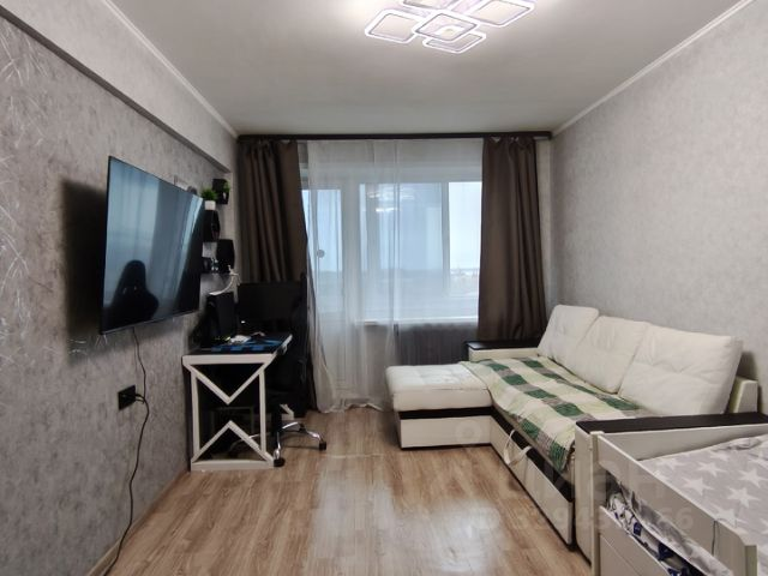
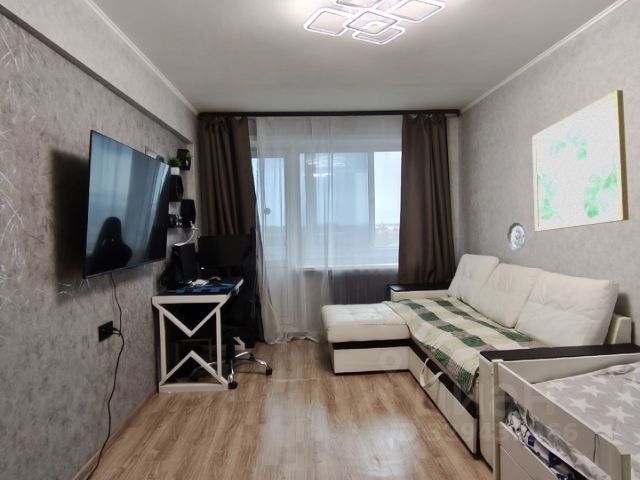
+ decorative plate (516, 236)
+ wall art (572, 171)
